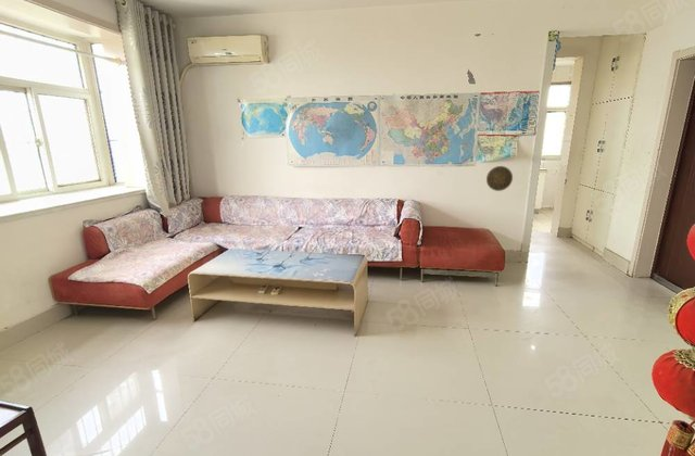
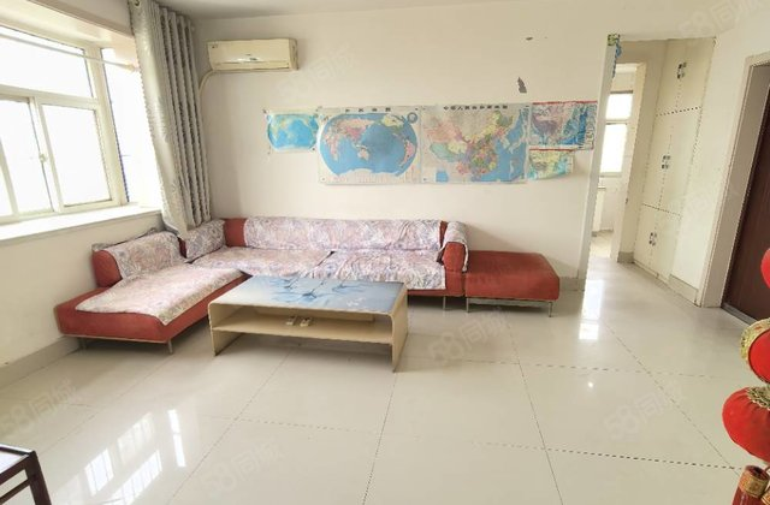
- decorative plate (500, 178)
